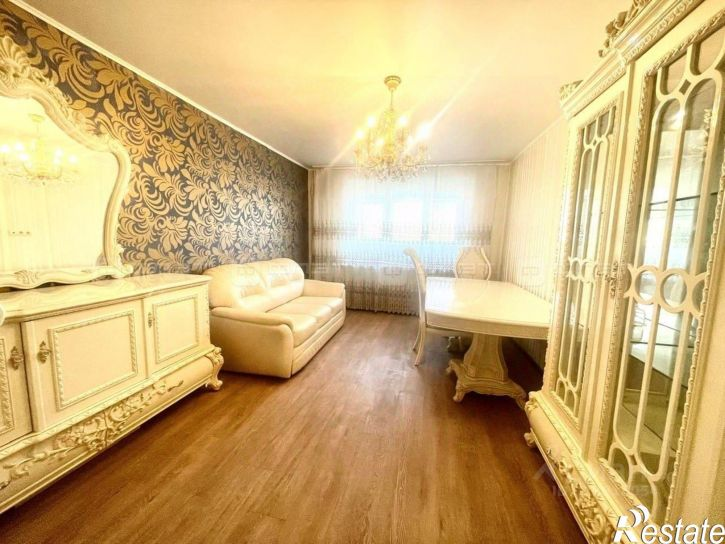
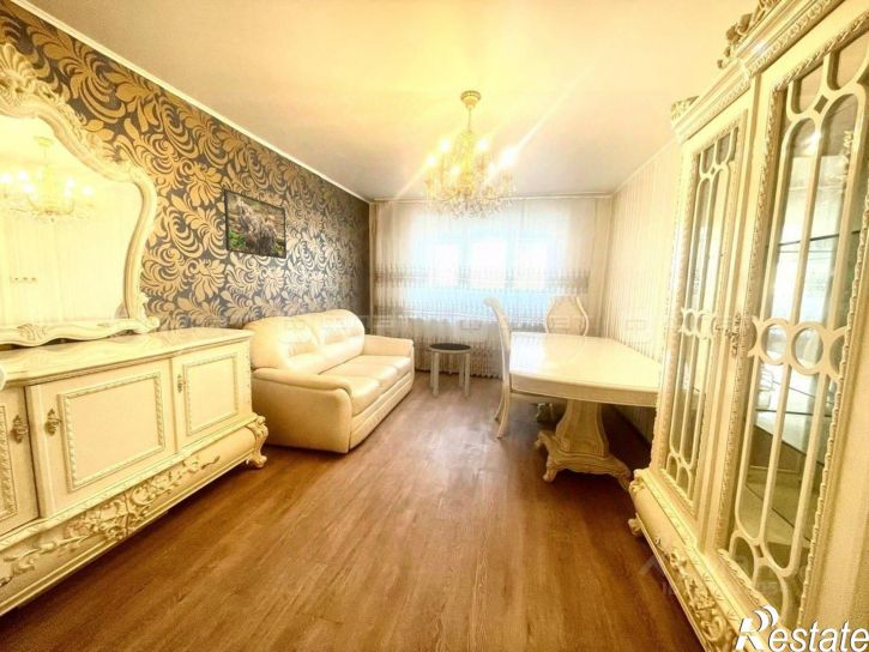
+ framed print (258, 228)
+ side table (459, 369)
